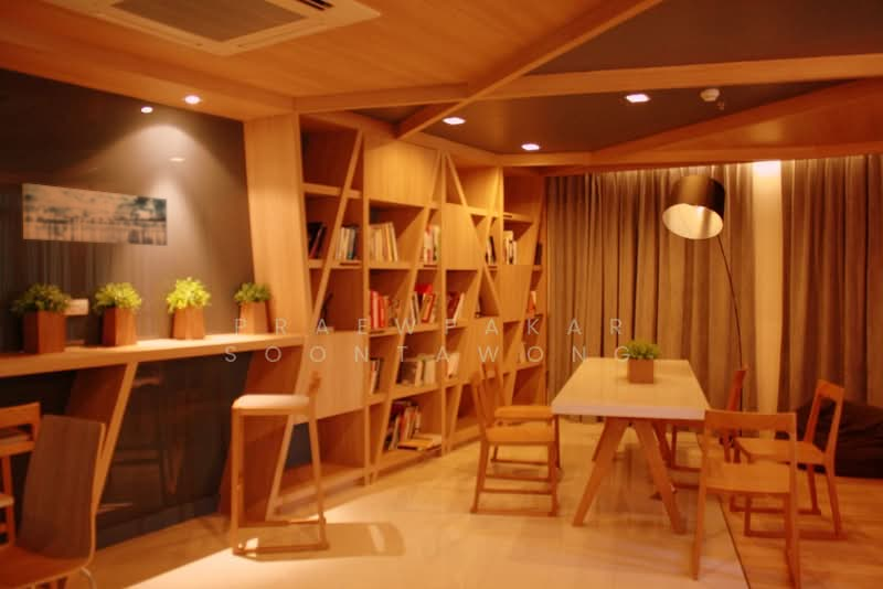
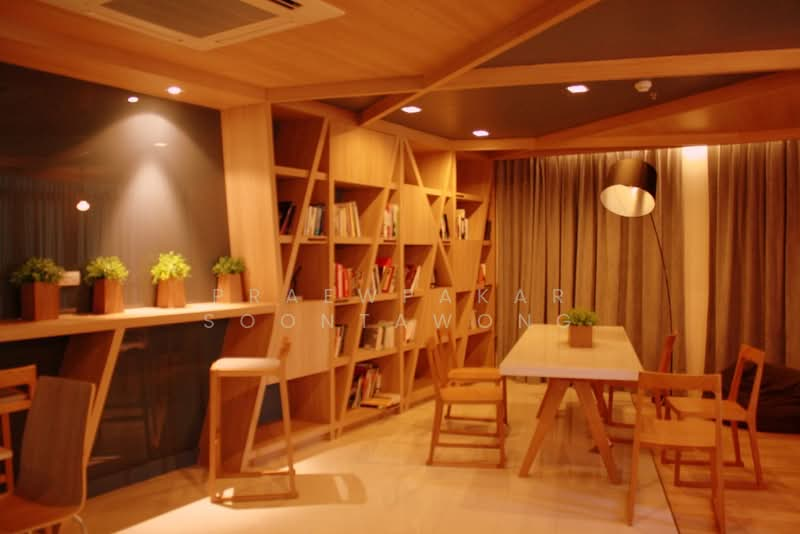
- wall art (100, 217)
